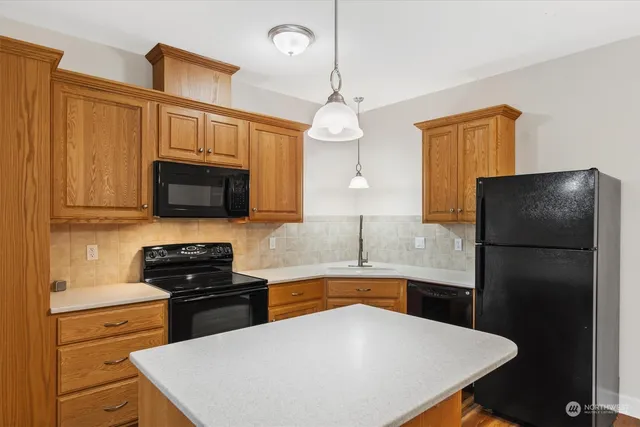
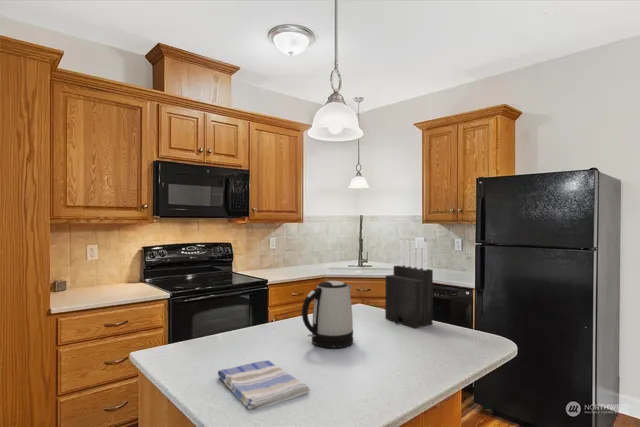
+ kettle (327, 312)
+ knife block (406, 281)
+ dish towel (261, 380)
